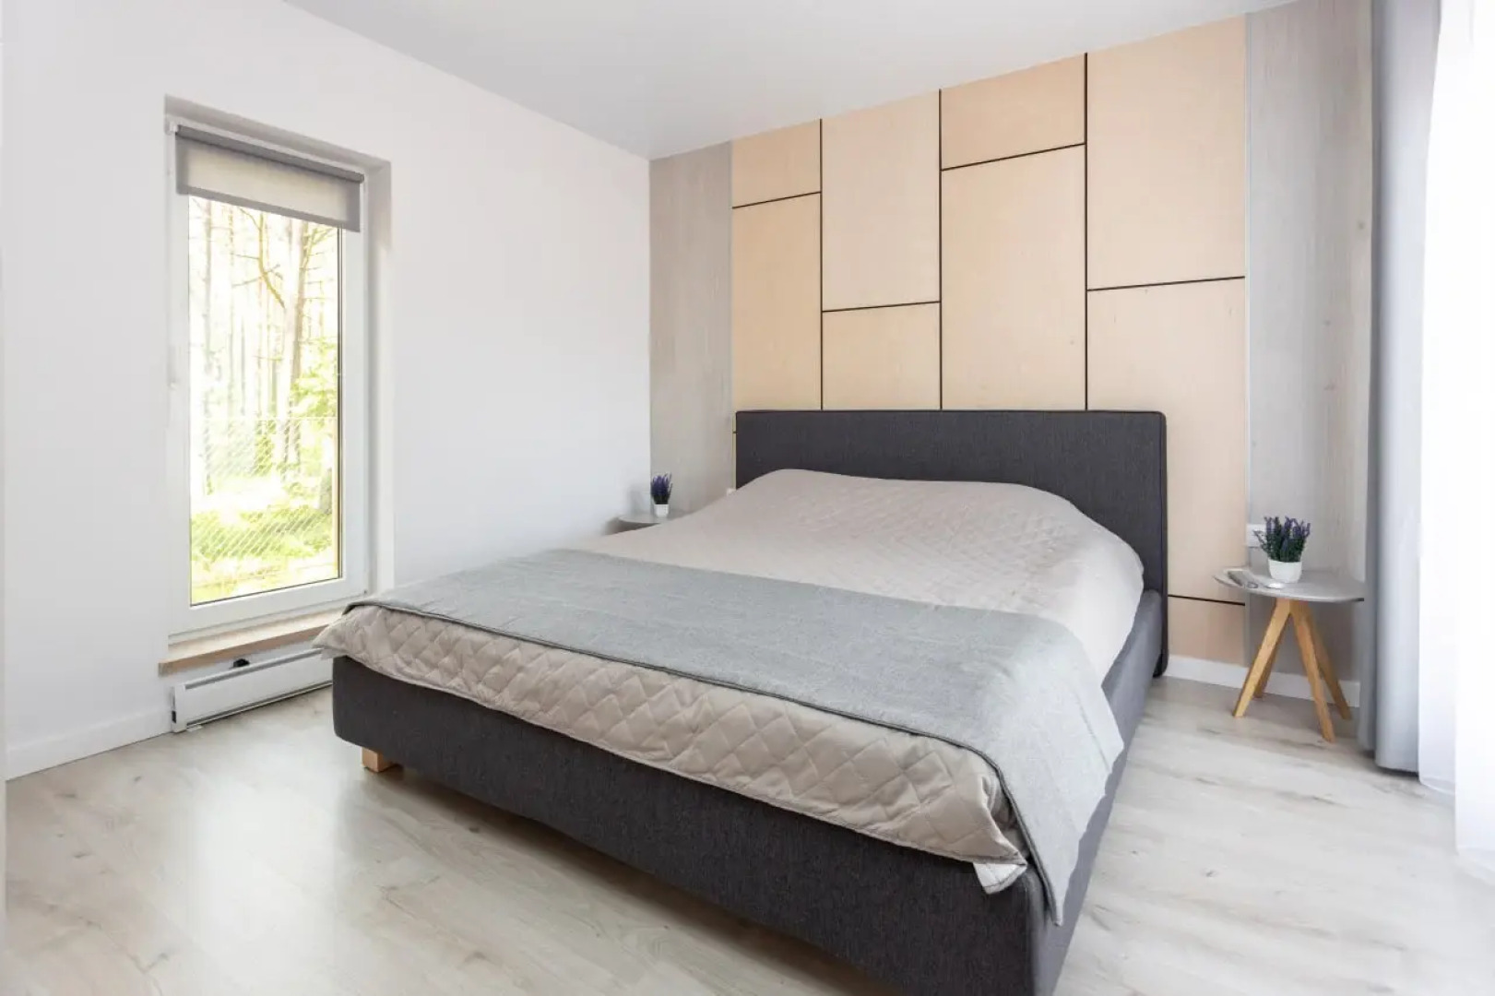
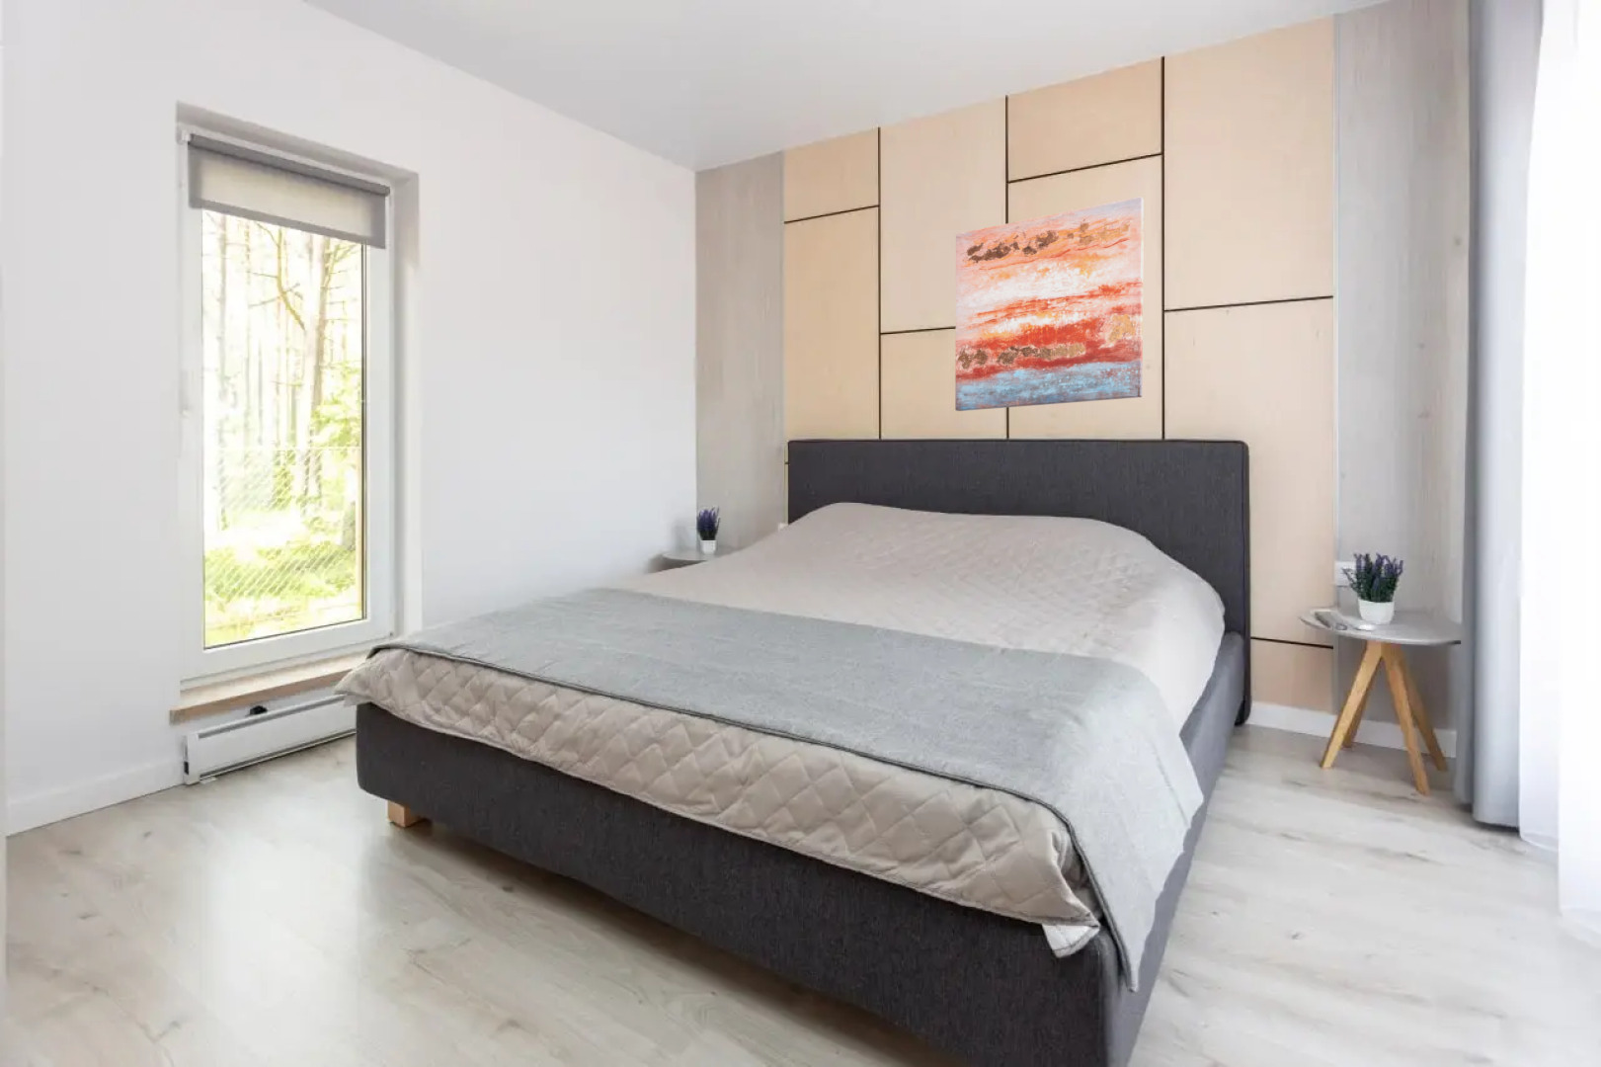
+ wall art (1043, 311)
